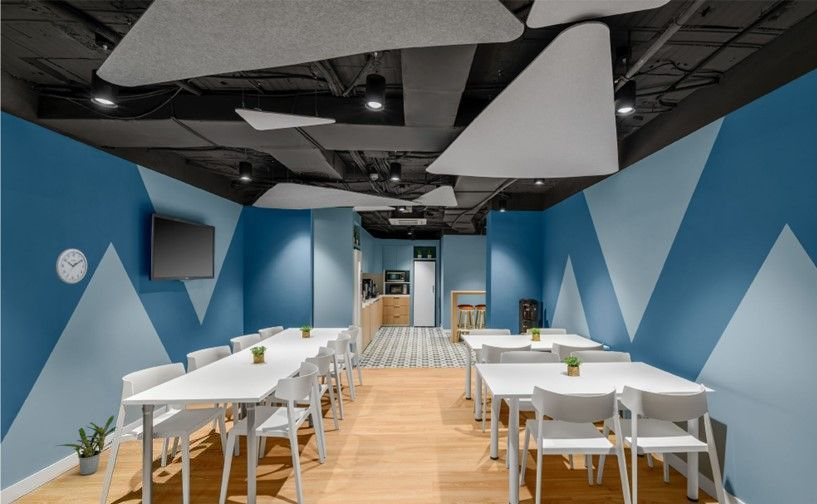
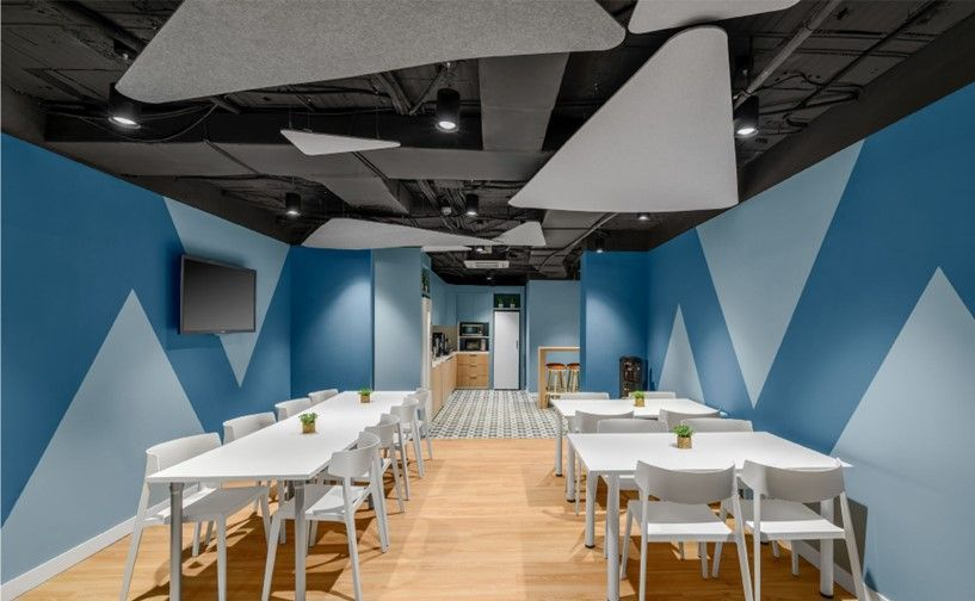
- wall clock (72, 266)
- potted plant (95, 446)
